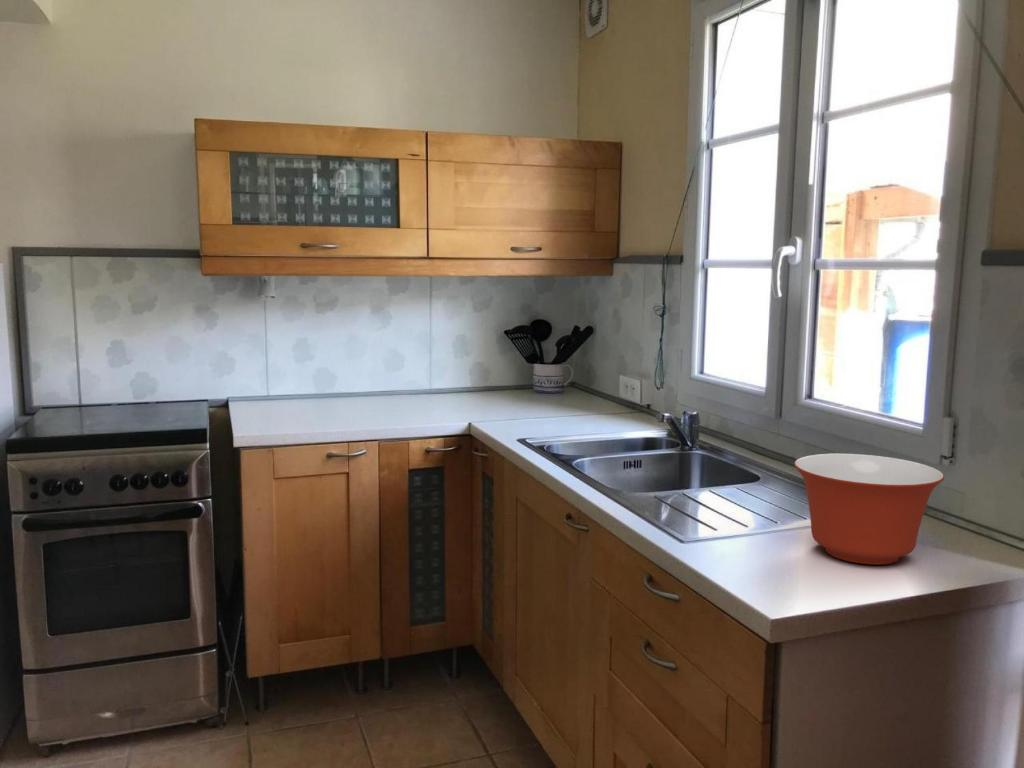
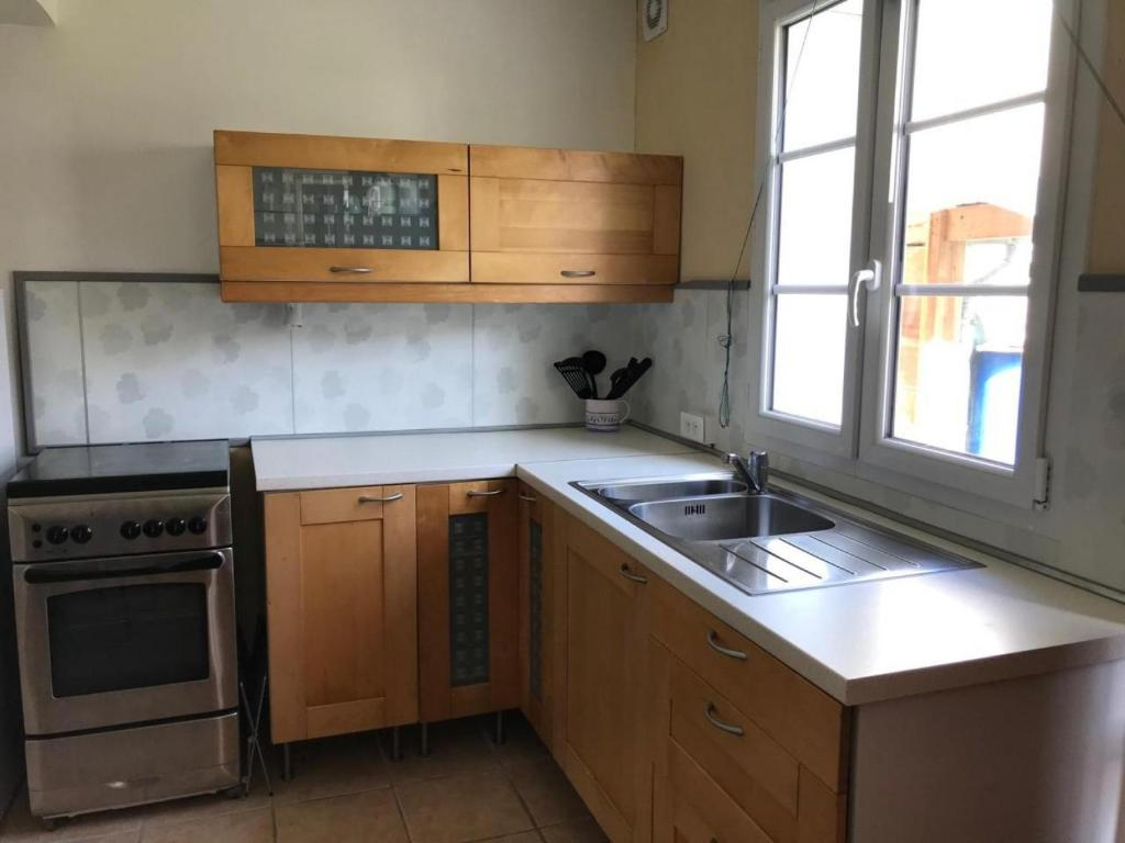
- mixing bowl (864, 510)
